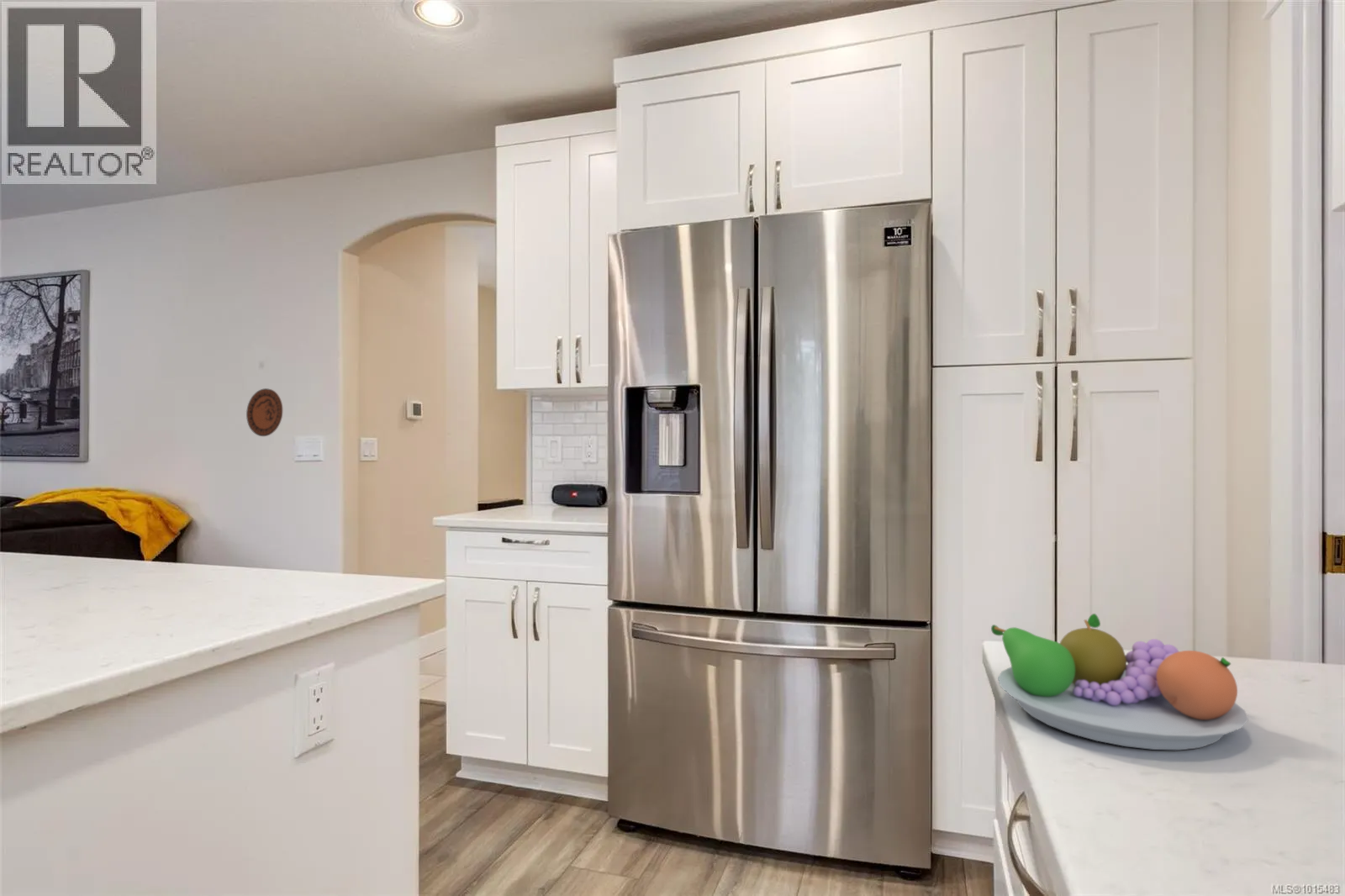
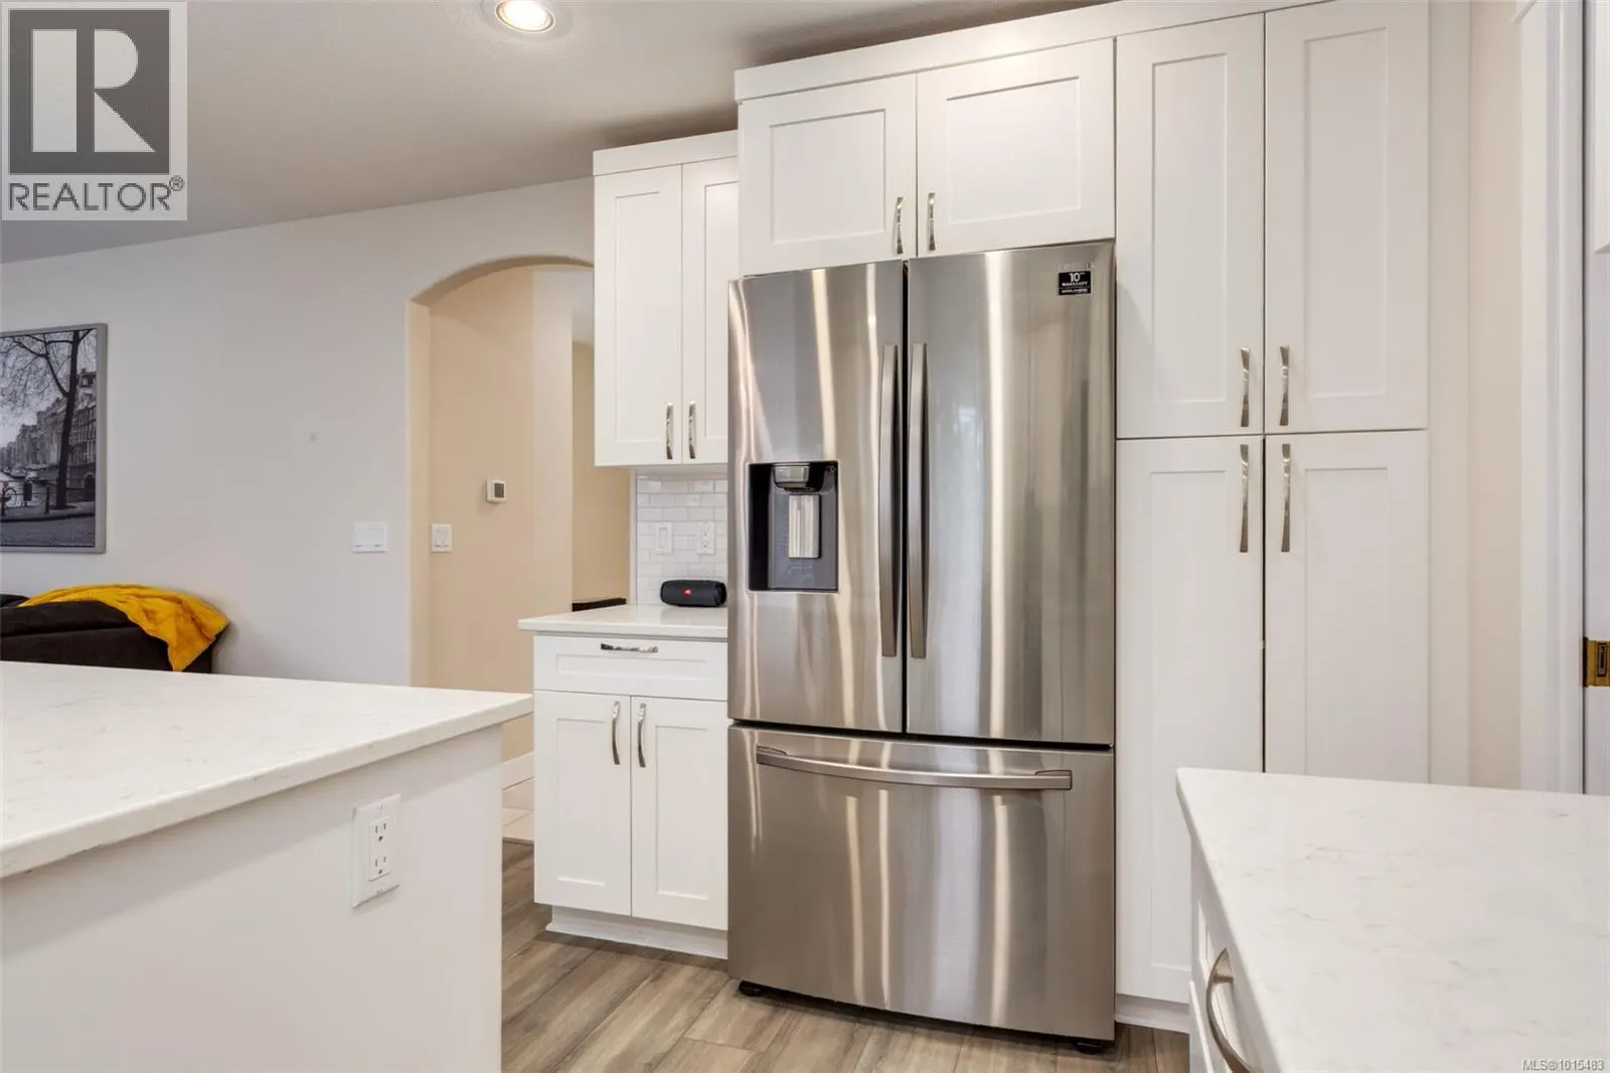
- decorative plate (265, 412)
- fruit bowl (1105, 670)
